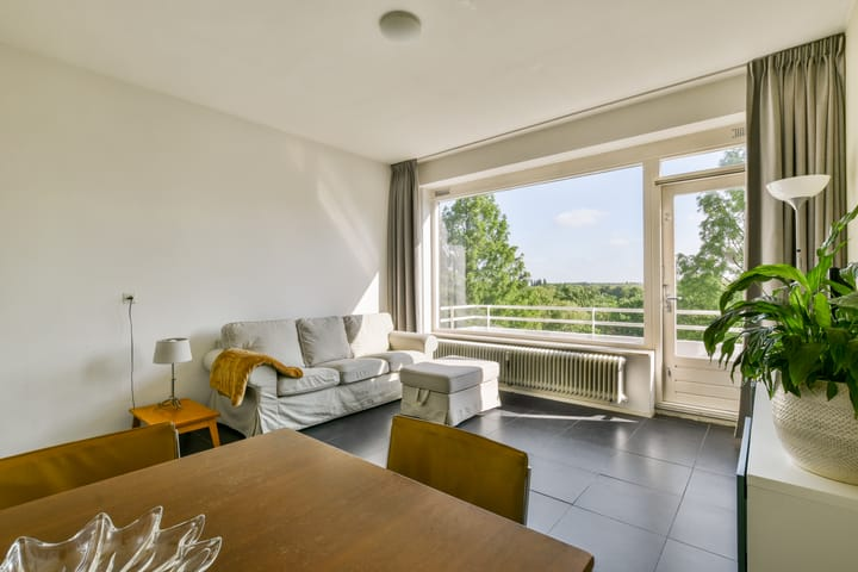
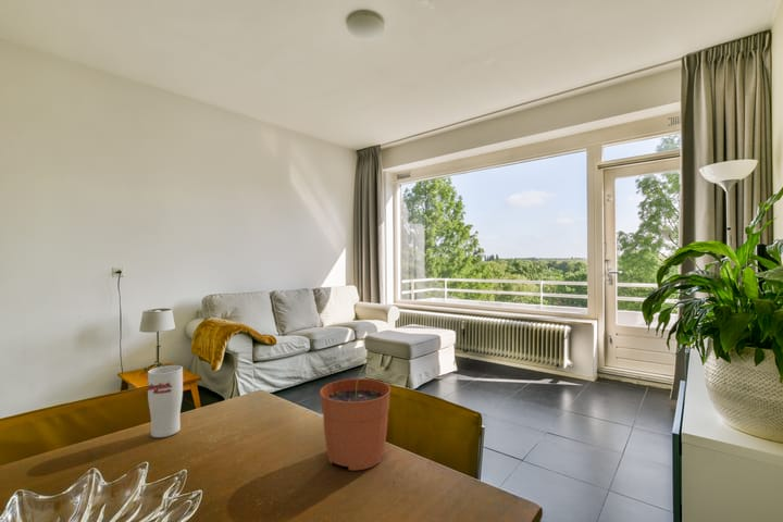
+ plant pot (356, 405)
+ cup (165, 400)
